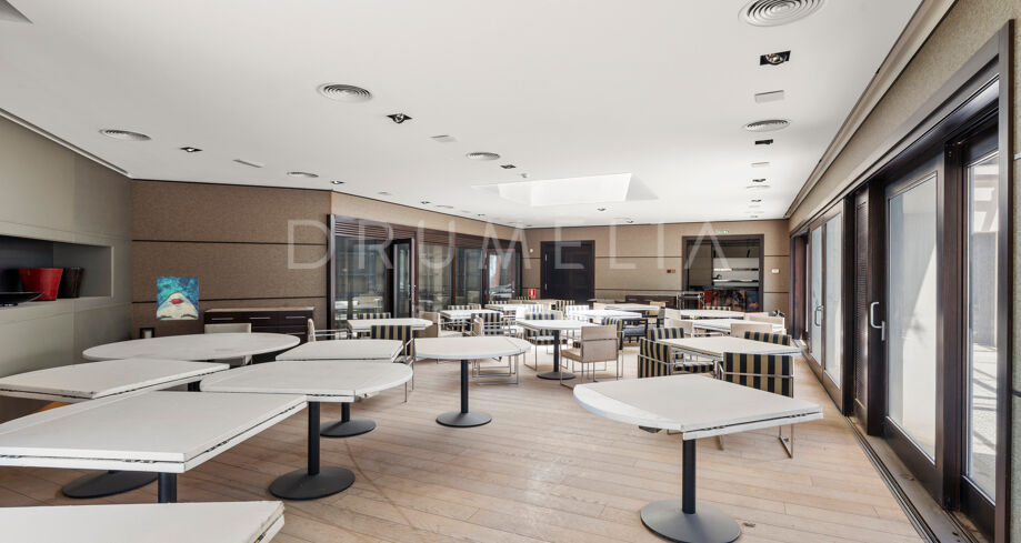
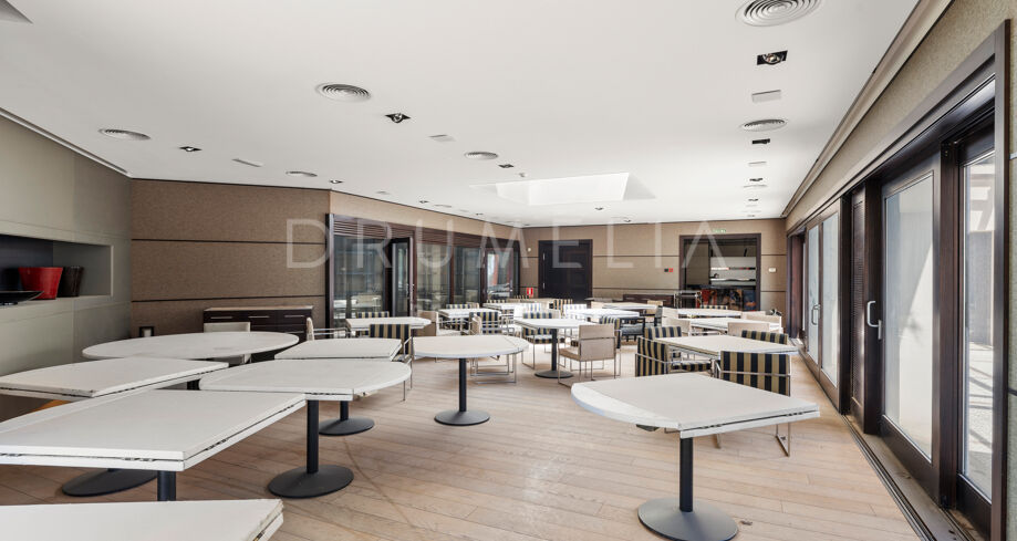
- wall art (178, 298)
